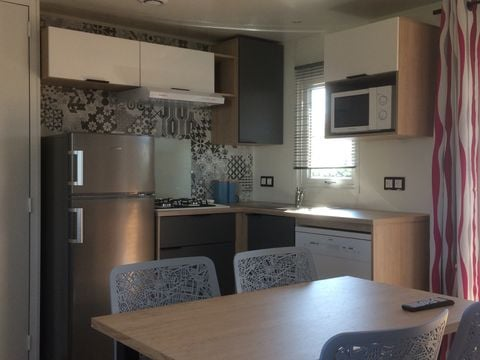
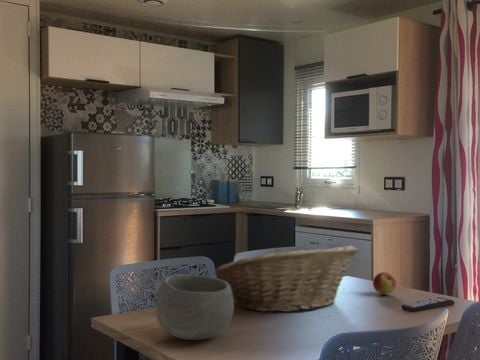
+ fruit basket (287, 272)
+ apple (384, 283)
+ bowl (194, 307)
